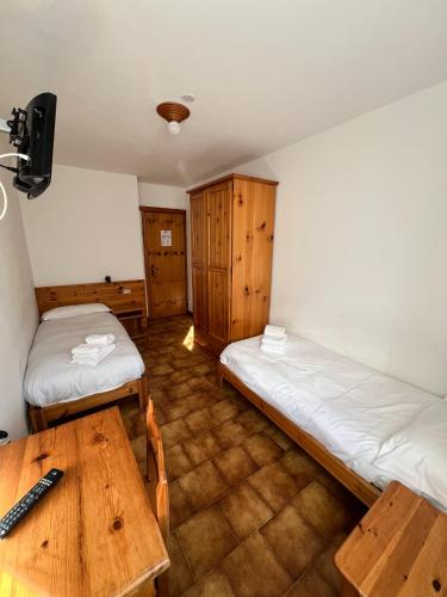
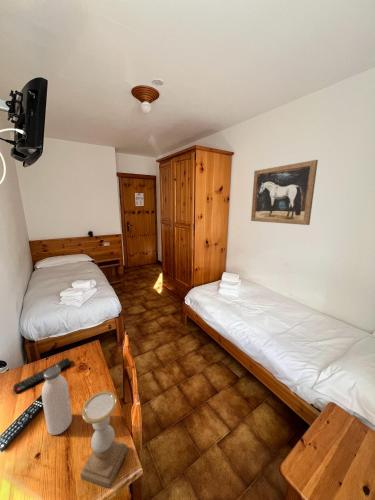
+ remote control (43, 374)
+ wall art (279, 195)
+ candle holder (102, 434)
+ water bottle (56, 398)
